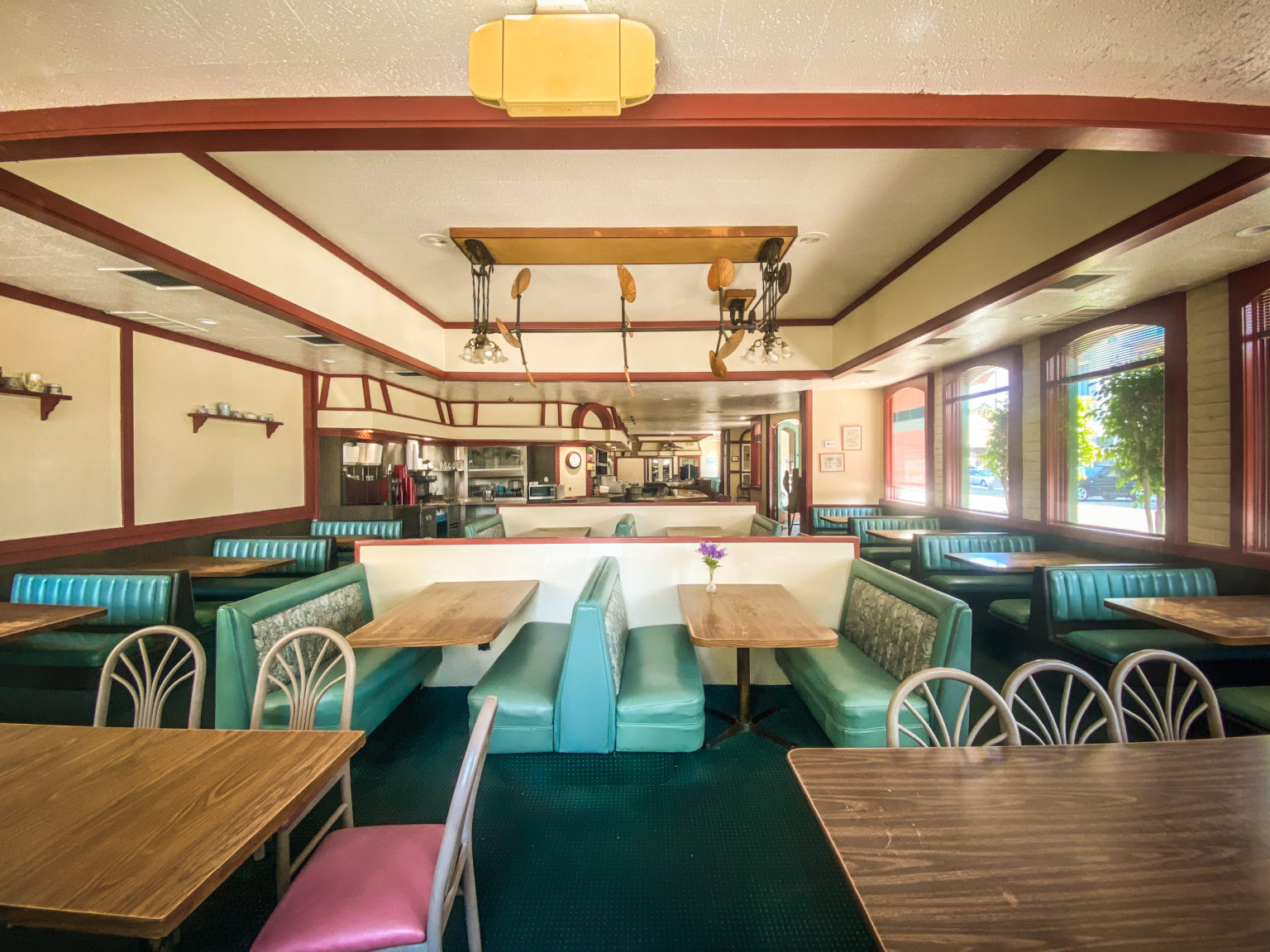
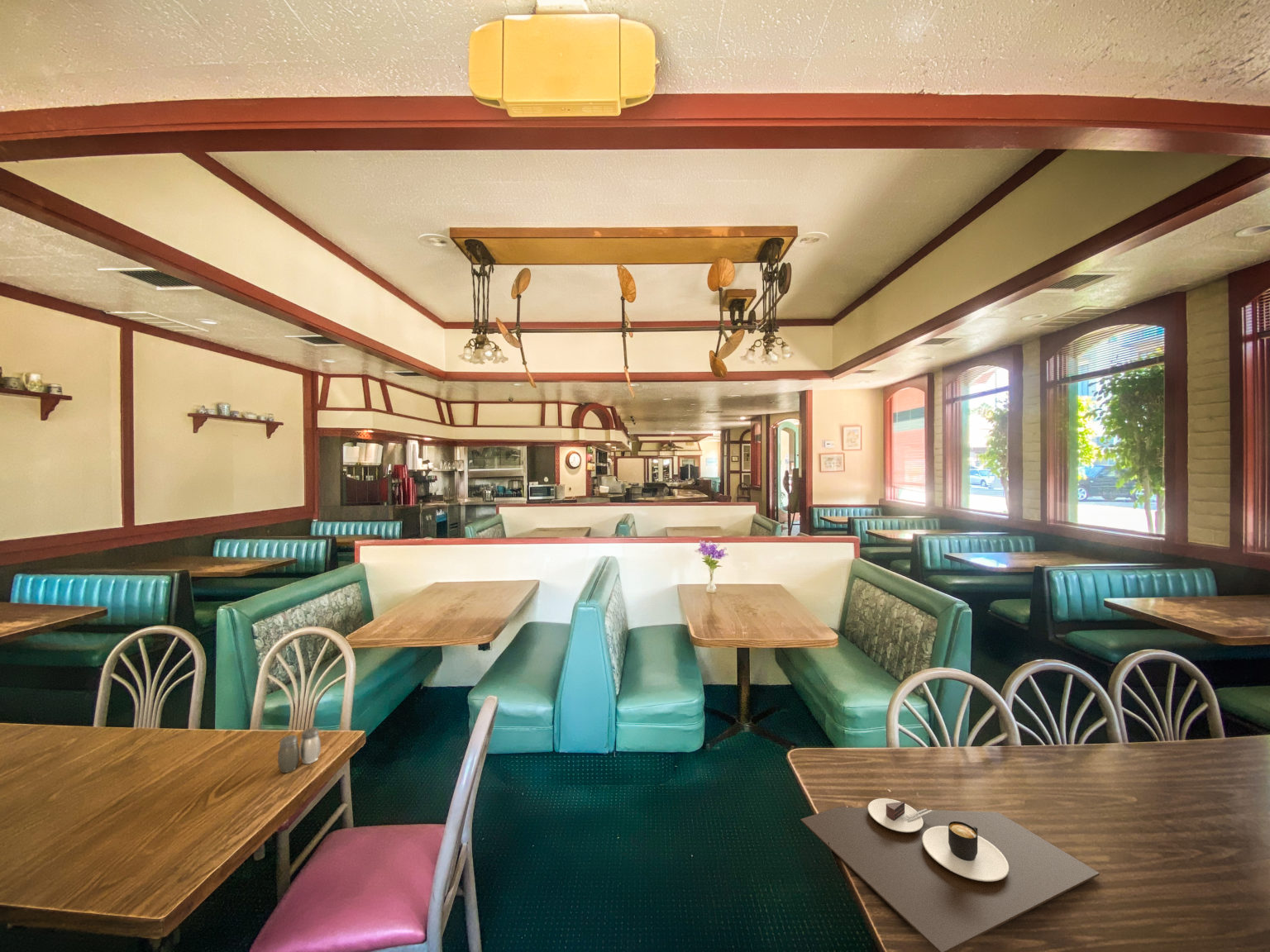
+ salt and pepper shaker (299, 749)
+ place mat (938, 831)
